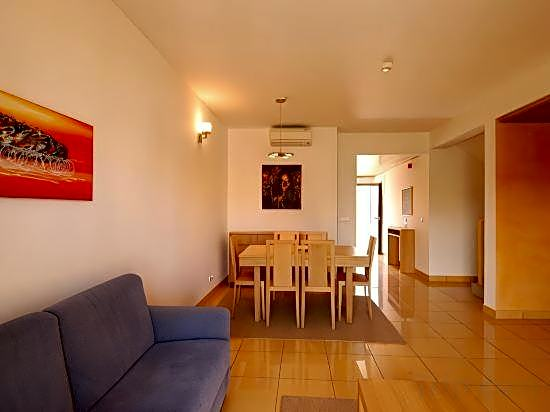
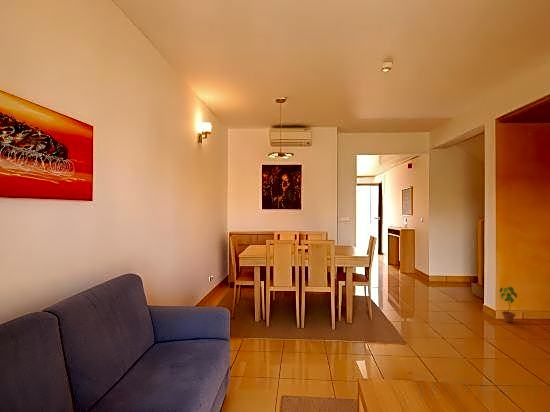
+ potted plant (509, 304)
